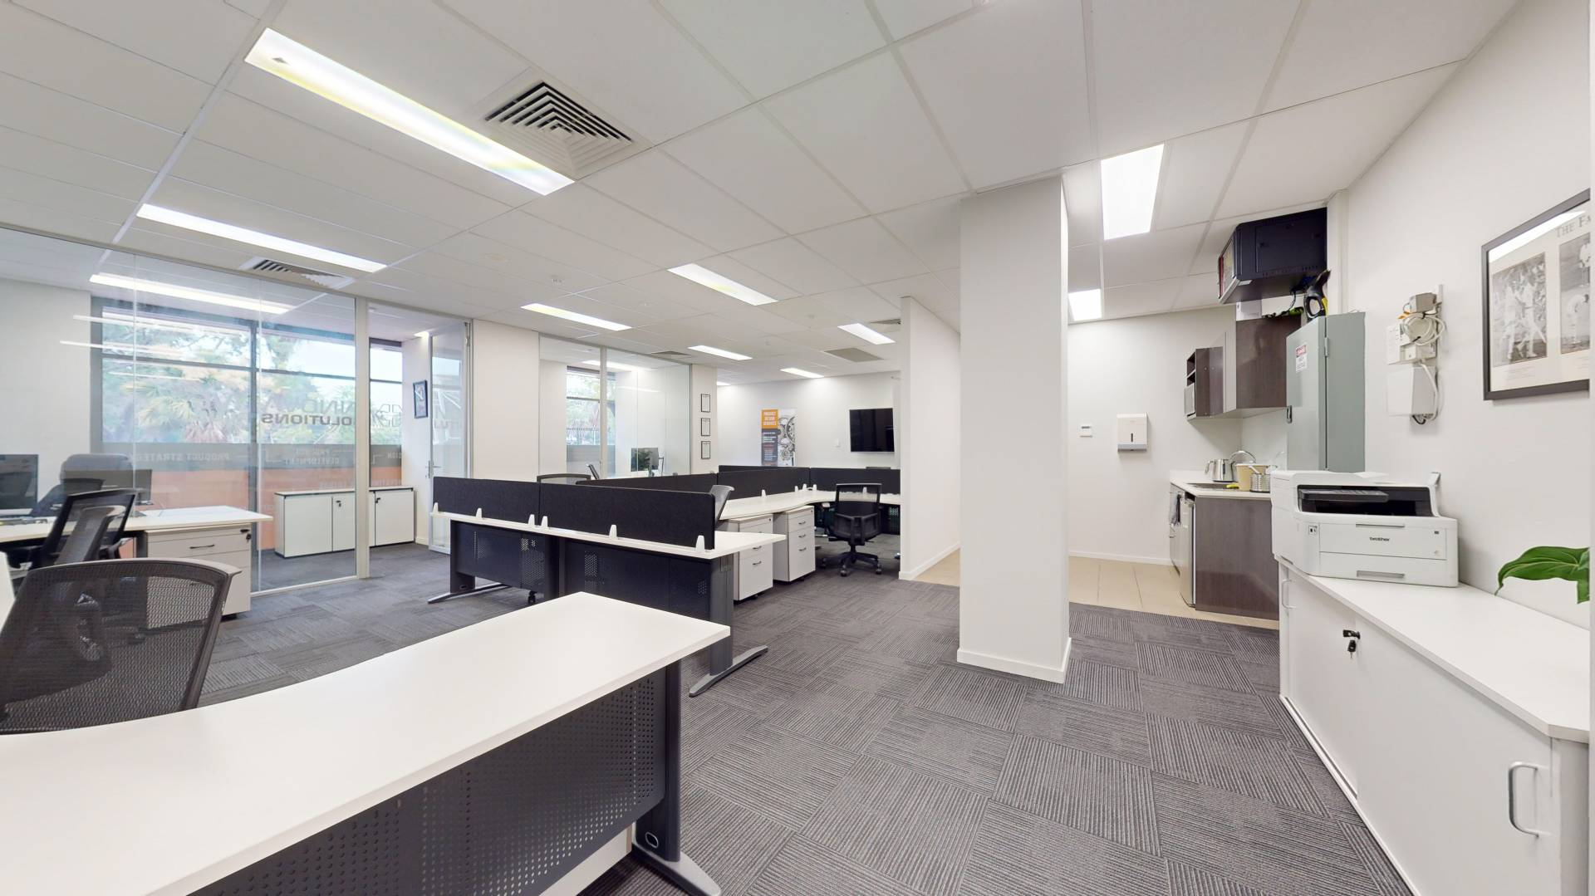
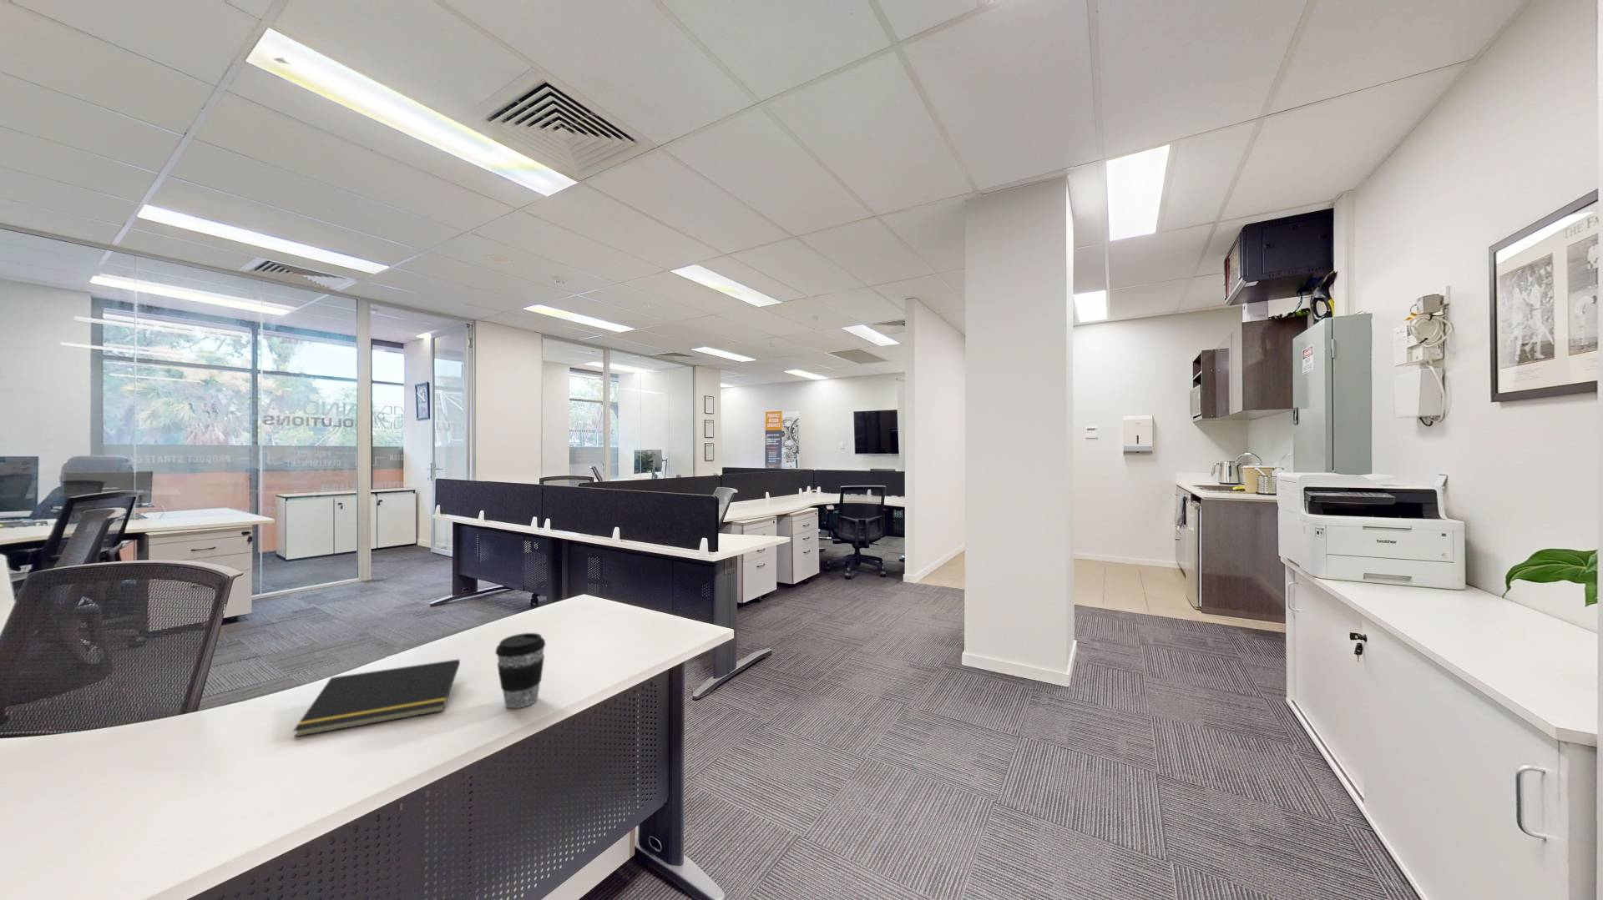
+ notepad (385, 693)
+ coffee cup (521, 670)
